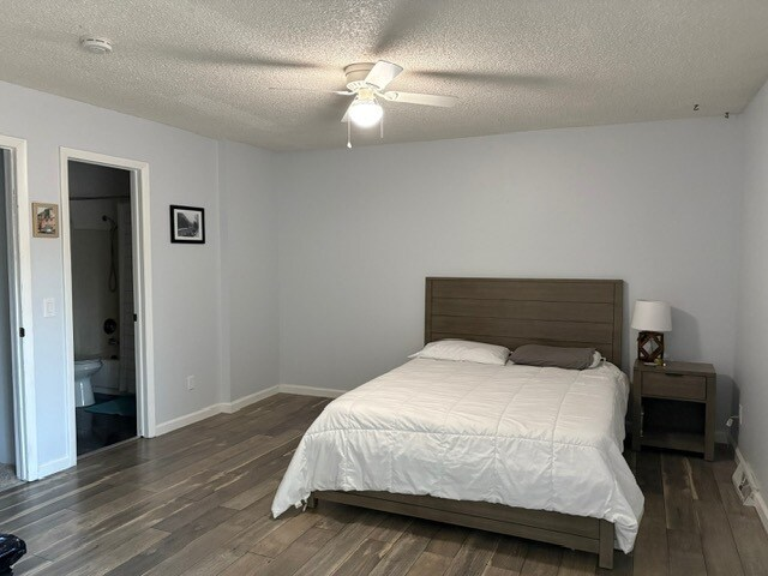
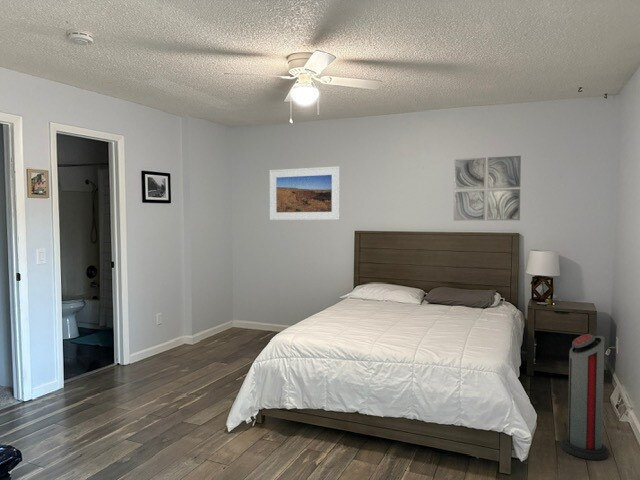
+ air purifier (585, 392)
+ wall art (487, 190)
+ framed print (303, 194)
